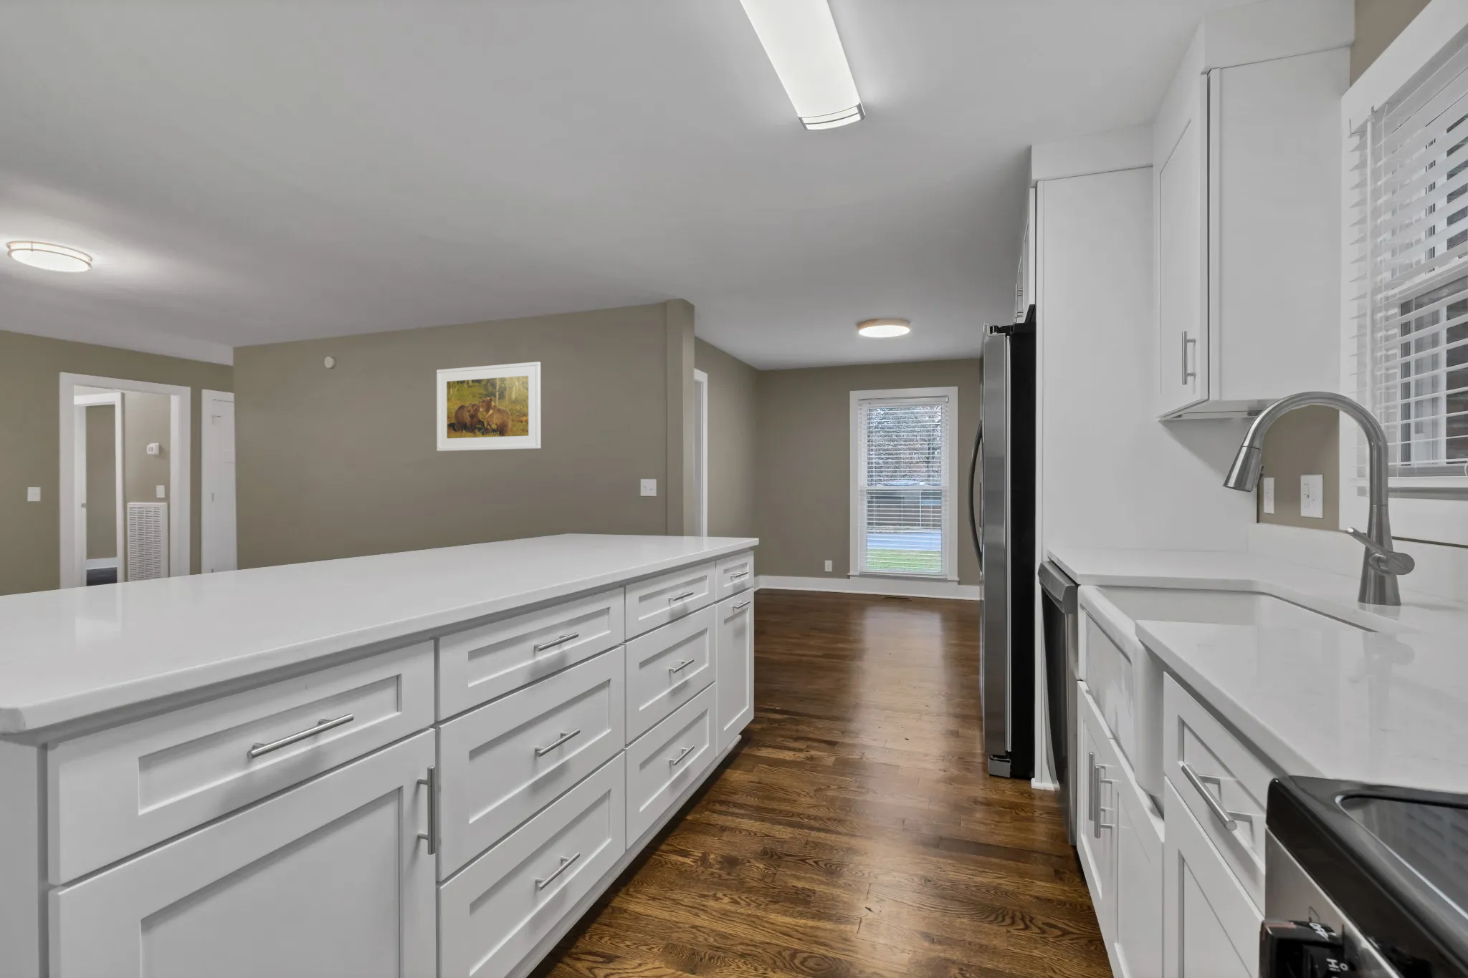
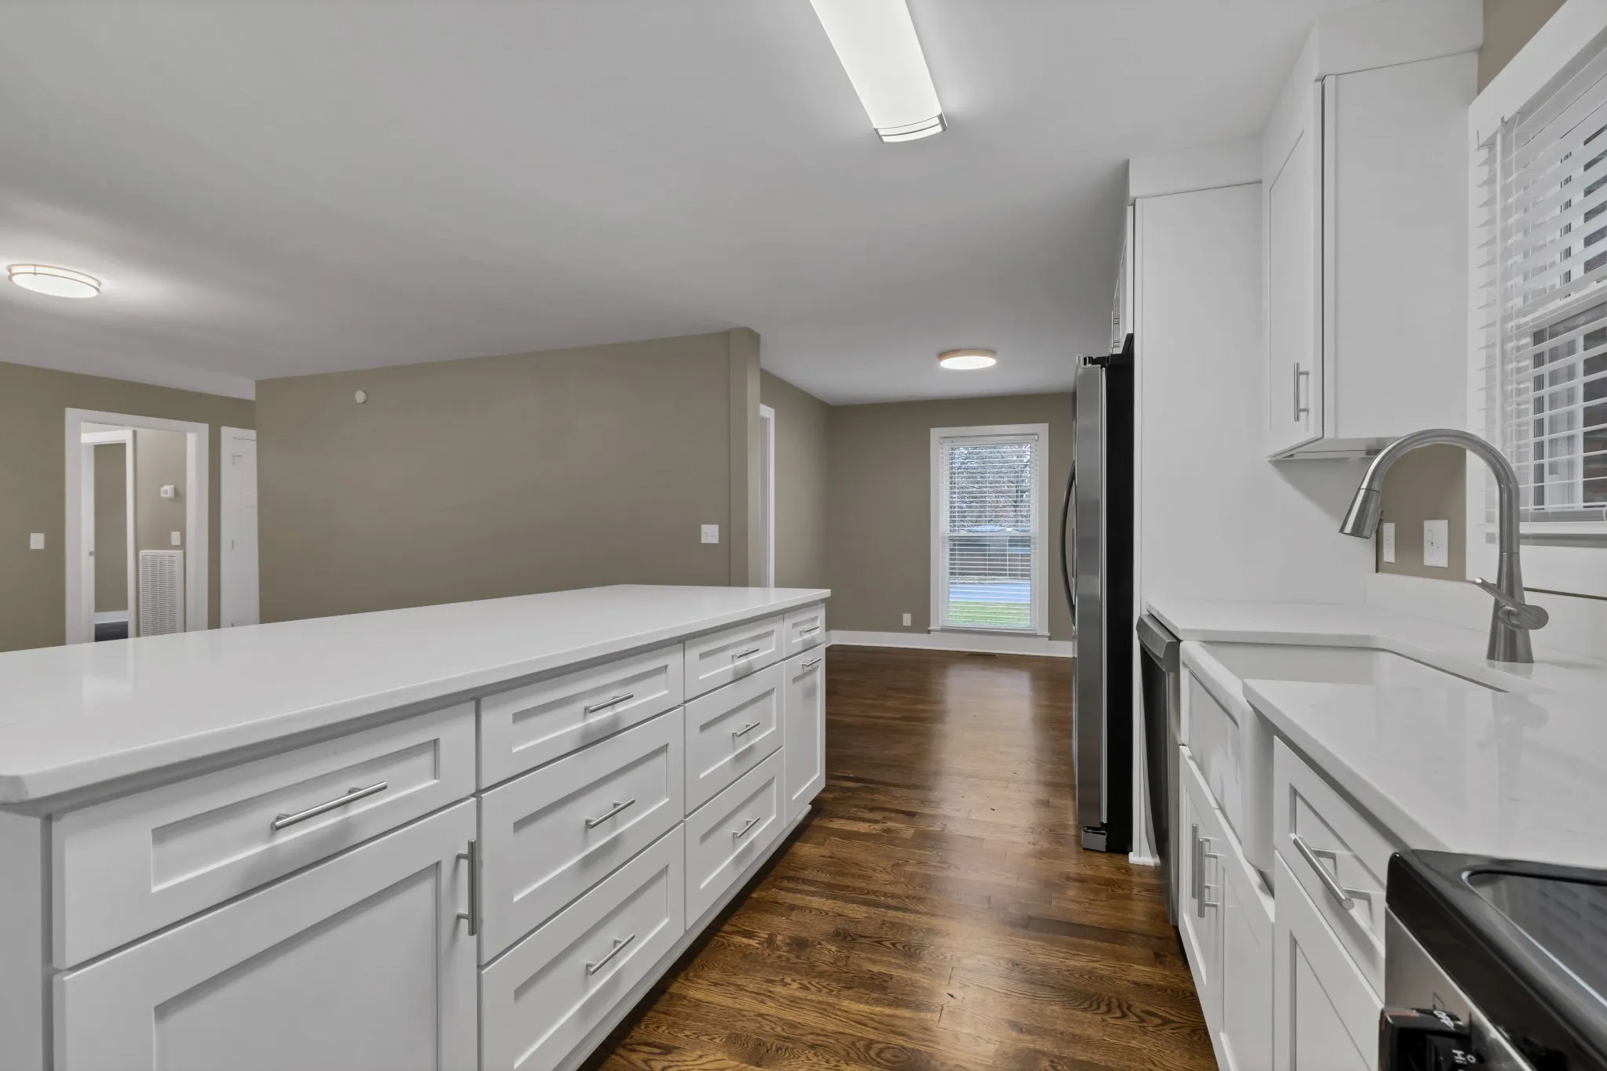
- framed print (487, 407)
